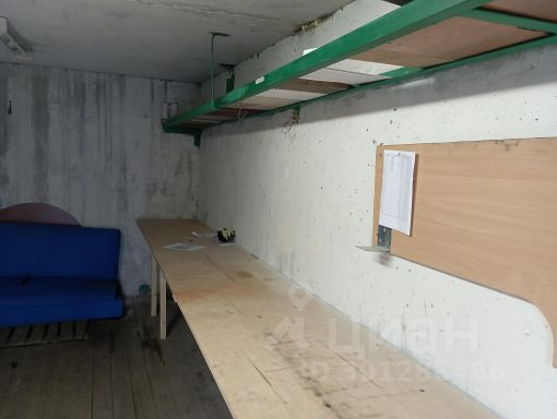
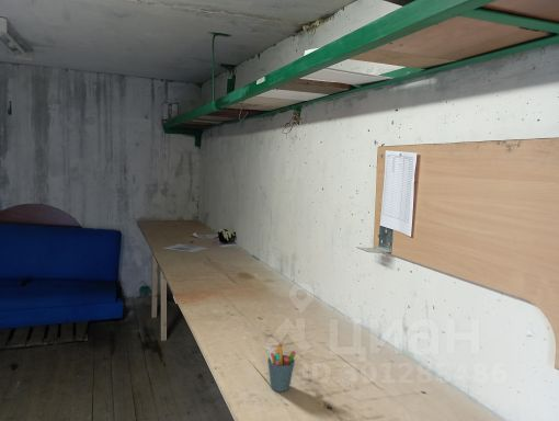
+ pen holder (281, 366)
